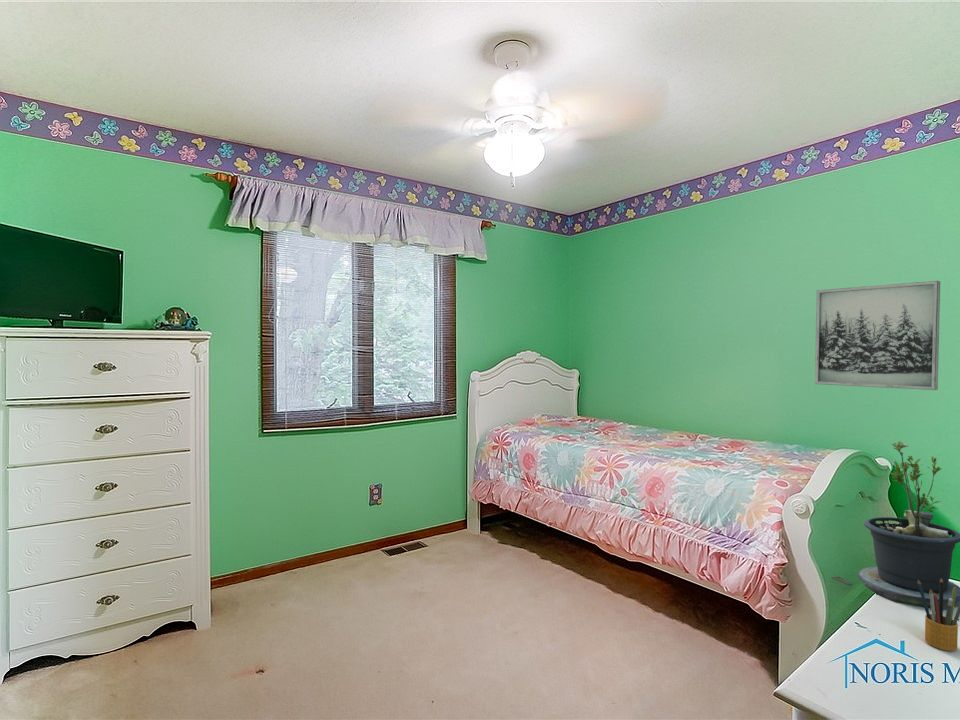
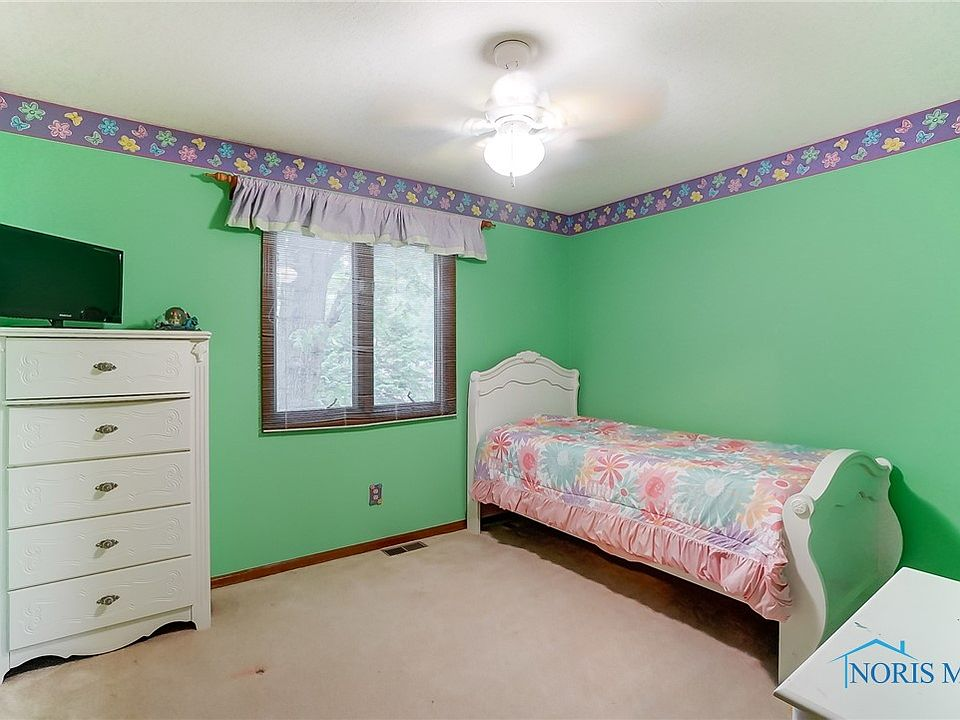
- wall art (872, 336)
- potted plant (905, 514)
- pencil box (940, 612)
